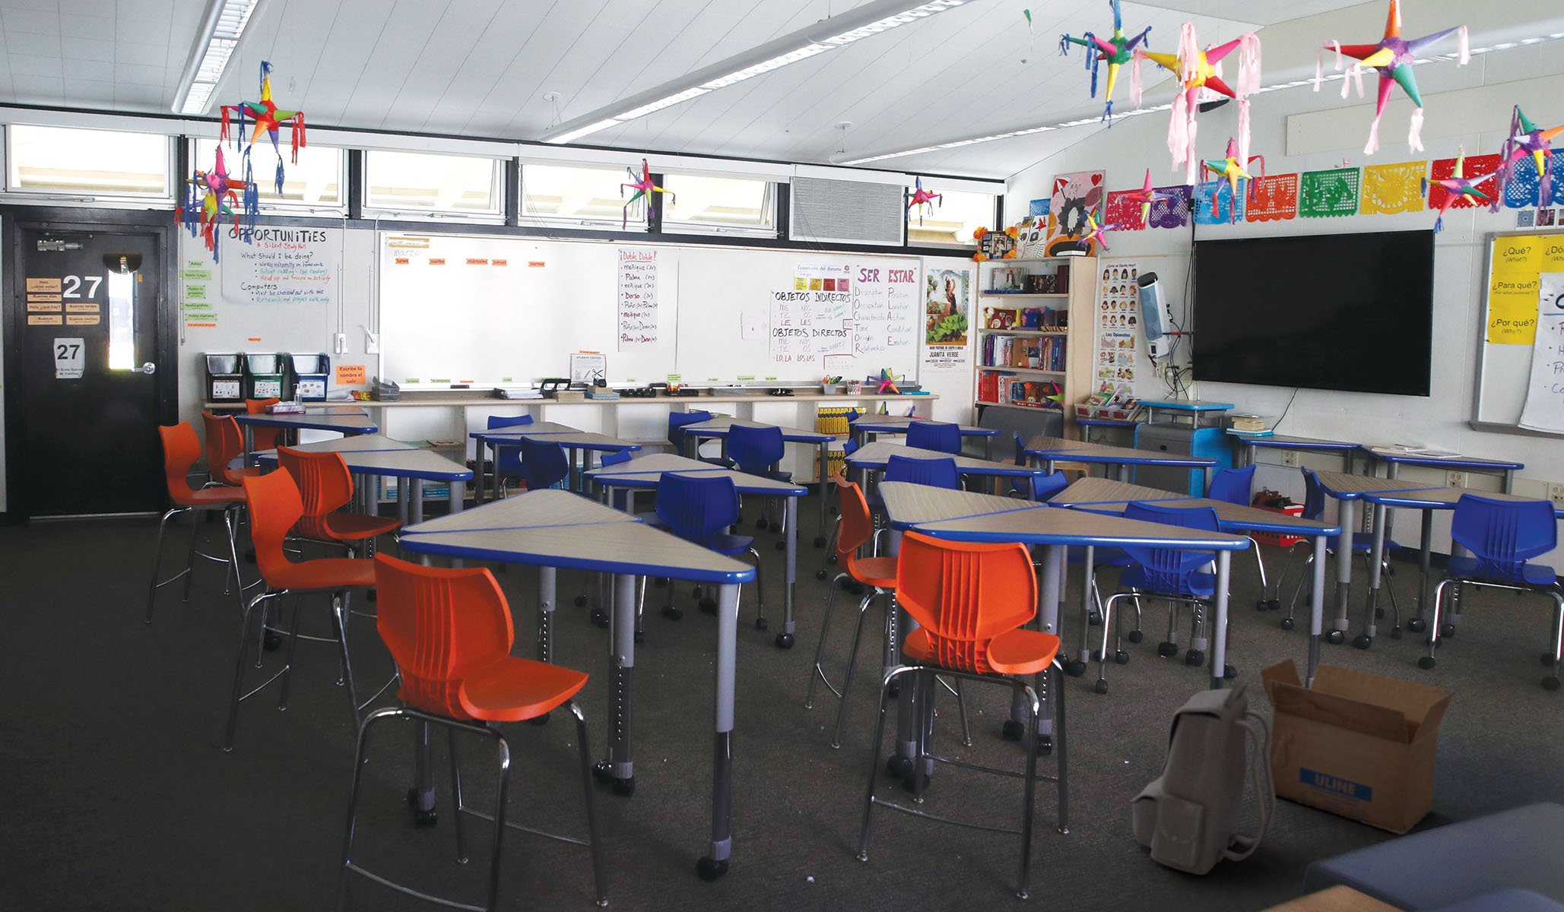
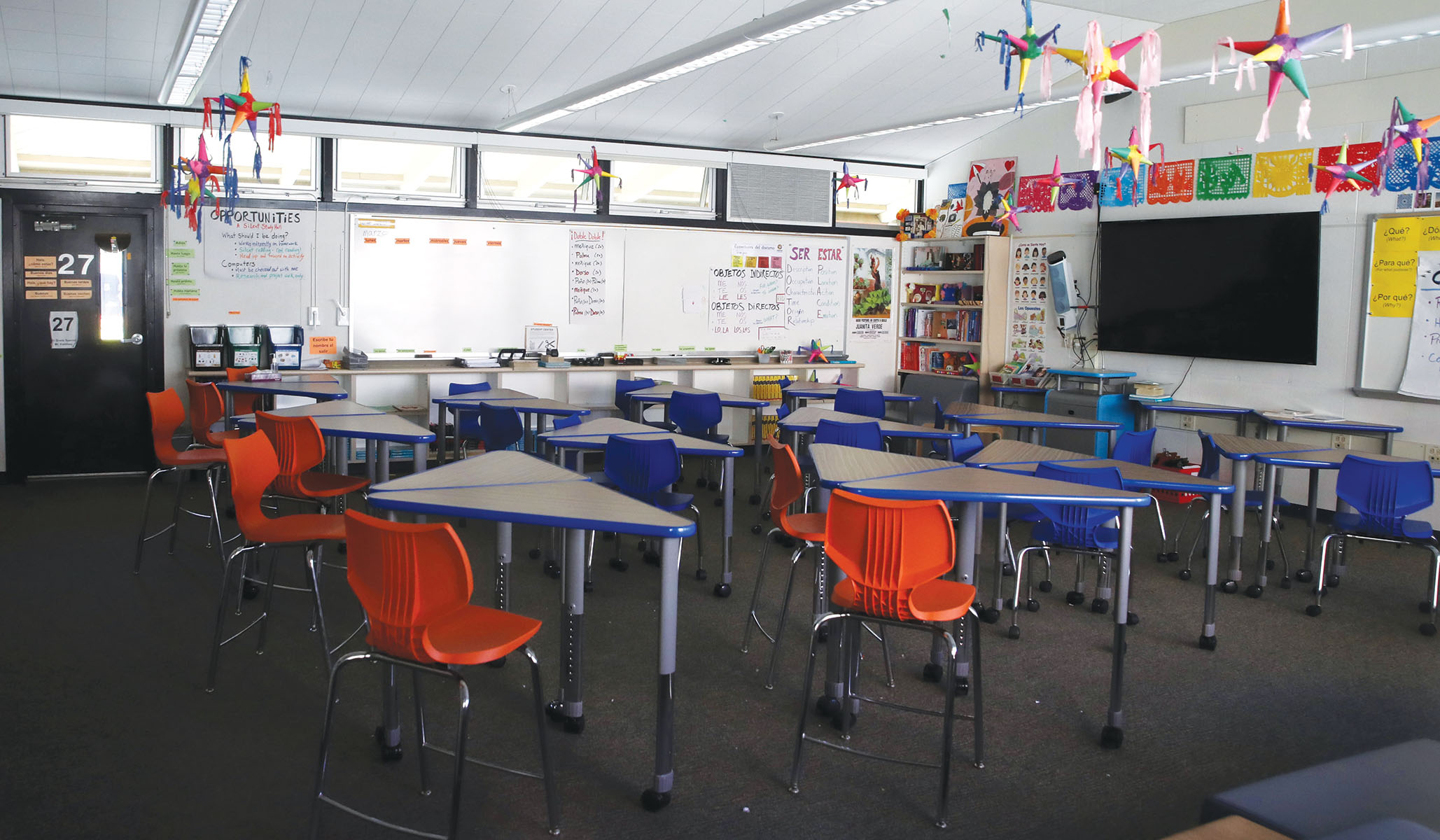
- cardboard box (1350, 739)
- backpack (1203, 761)
